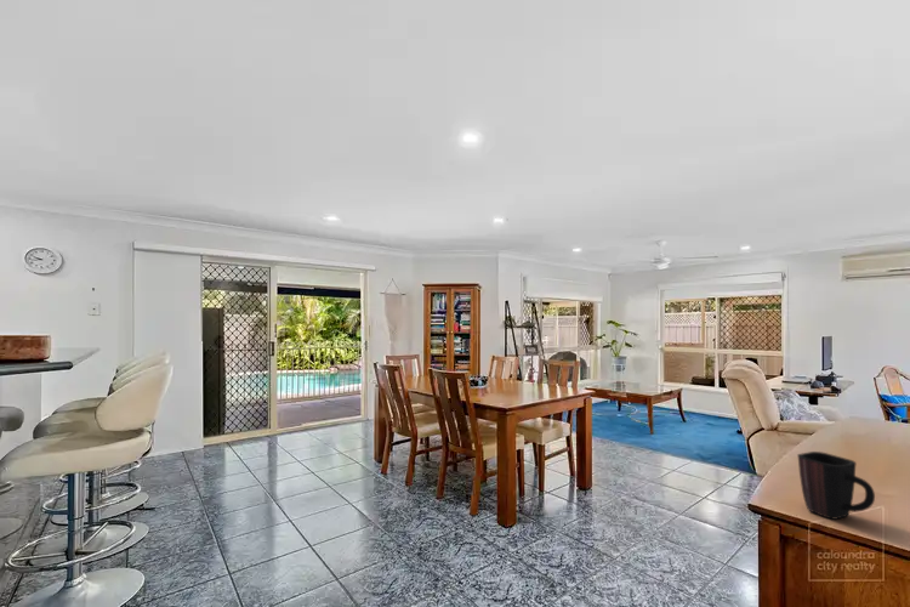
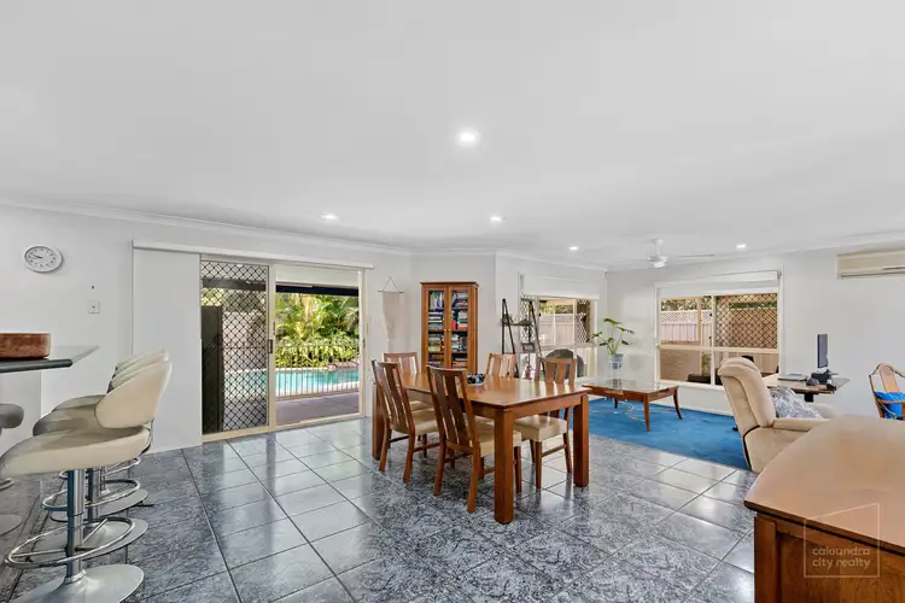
- mug (835, 487)
